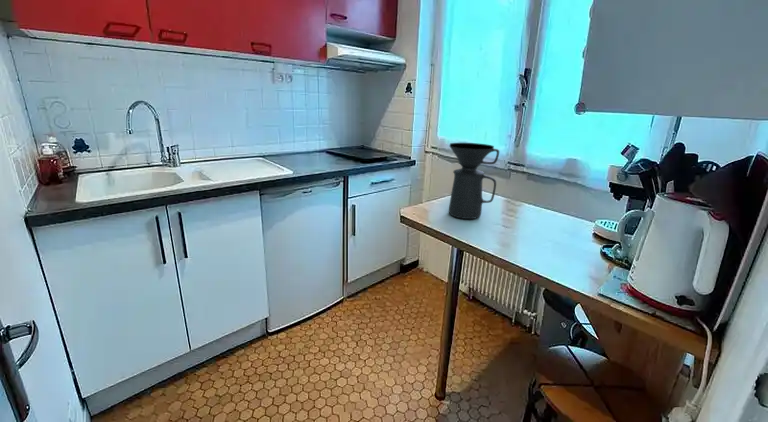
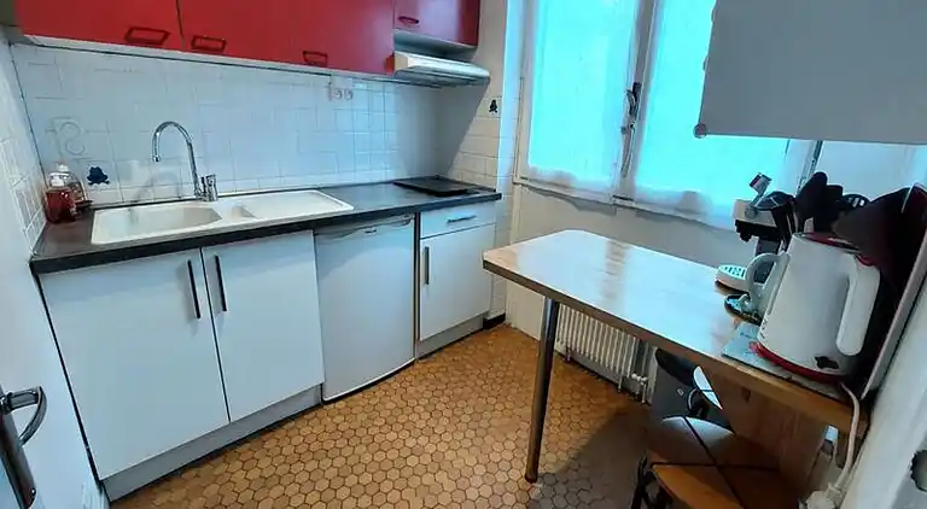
- coffee maker (468, 180)
